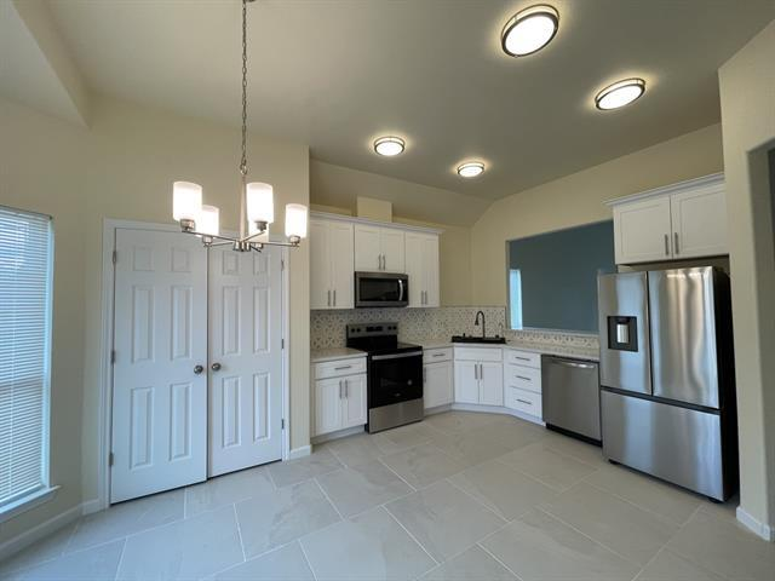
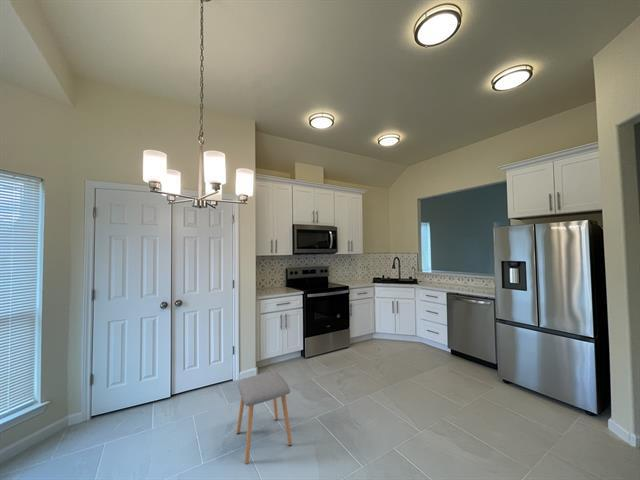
+ stool (261, 402)
